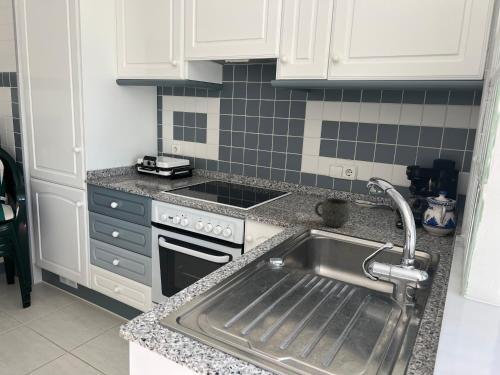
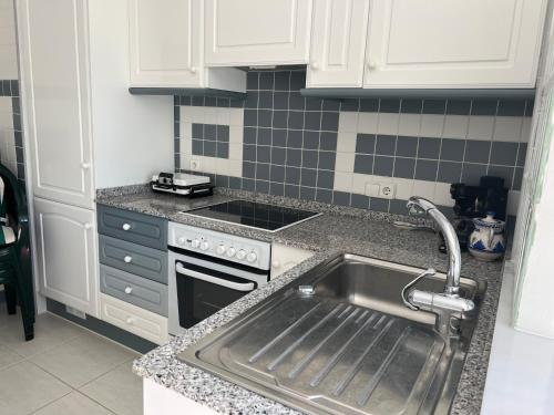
- mug (331, 212)
